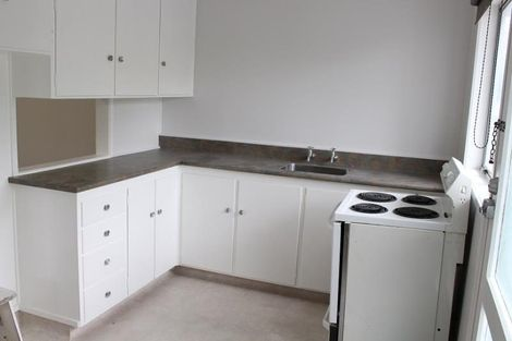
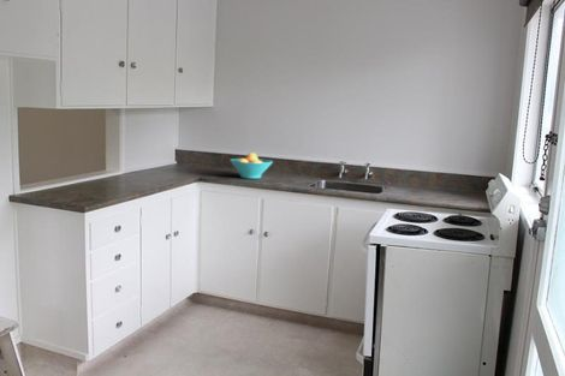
+ fruit bowl (250, 165)
